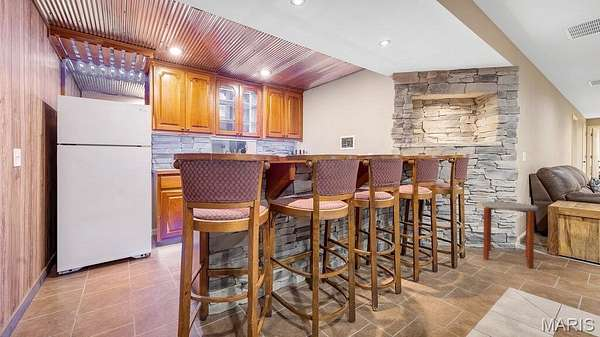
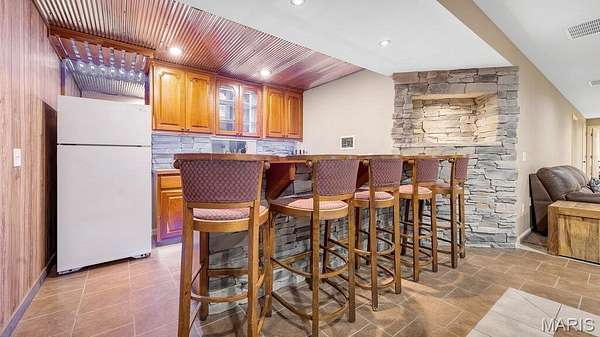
- side table (490, 231)
